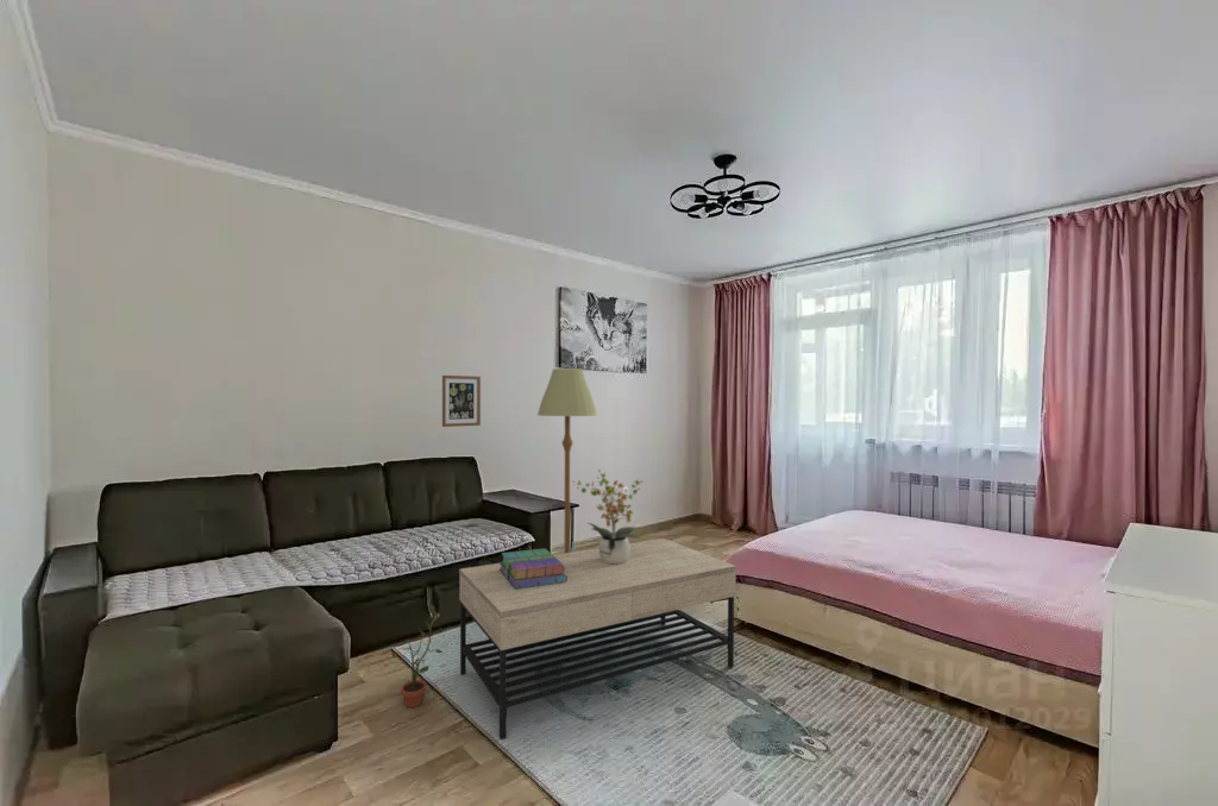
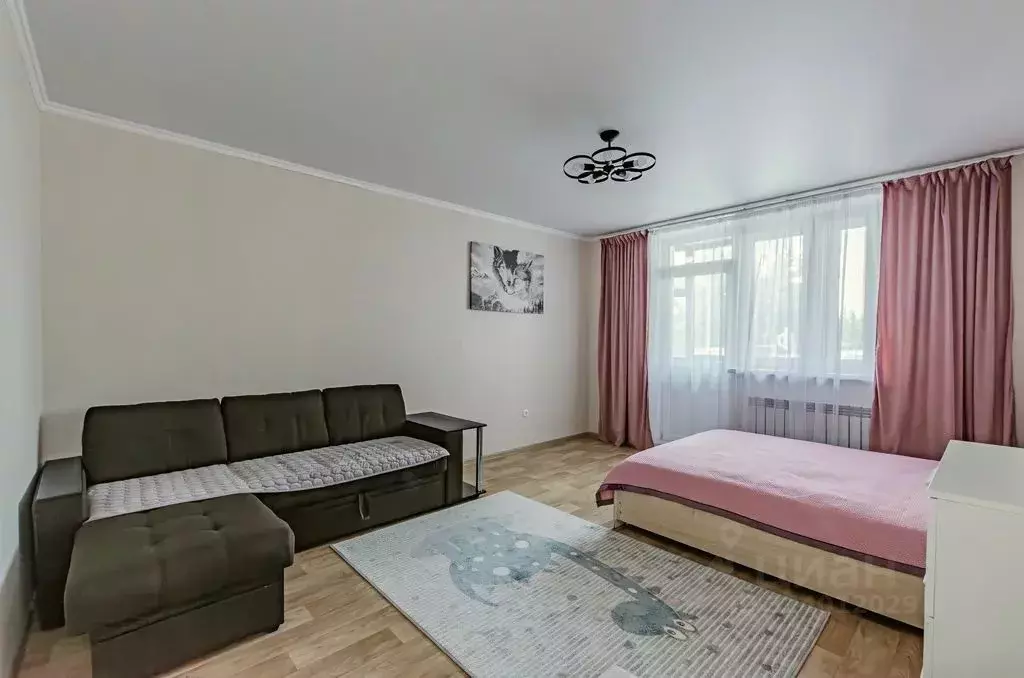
- potted plant (613, 517)
- potted plant (417, 659)
- books (532, 566)
- floor lamp (566, 490)
- coffee table (598, 618)
- wall art (462, 401)
